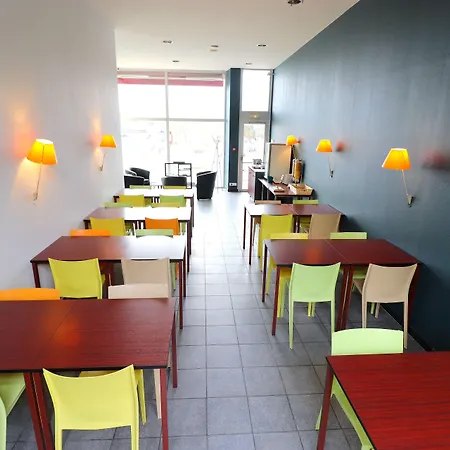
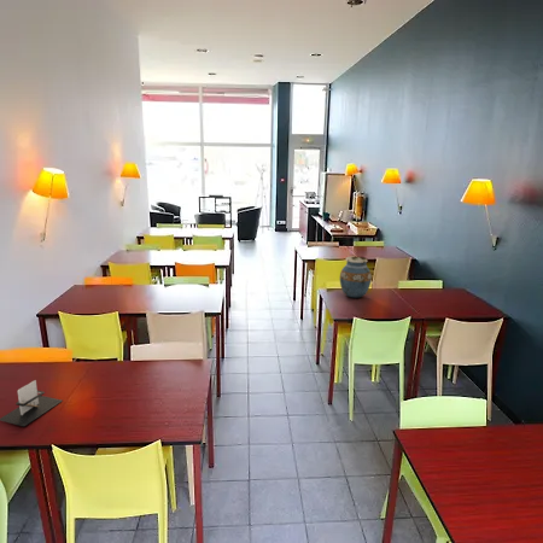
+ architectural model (30, 397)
+ vase (355, 276)
